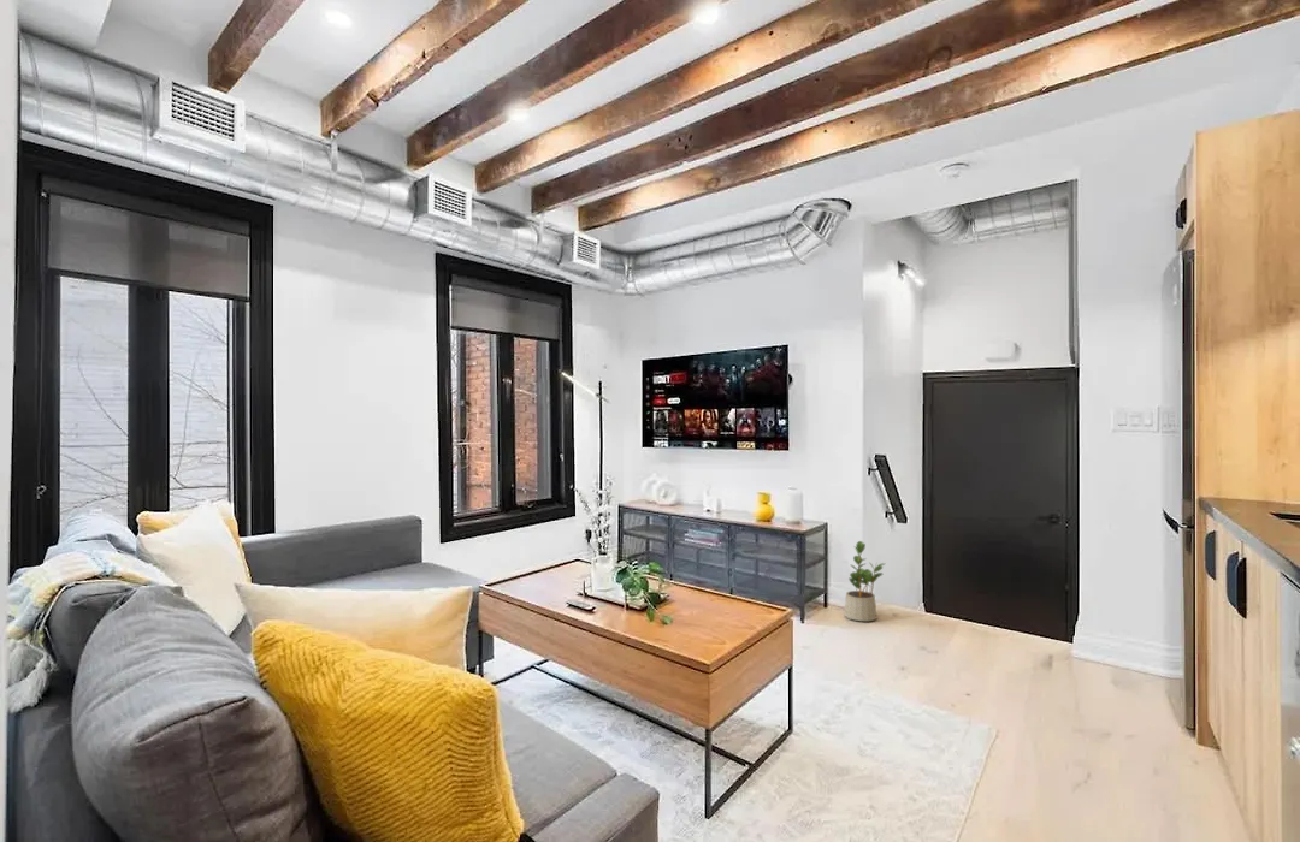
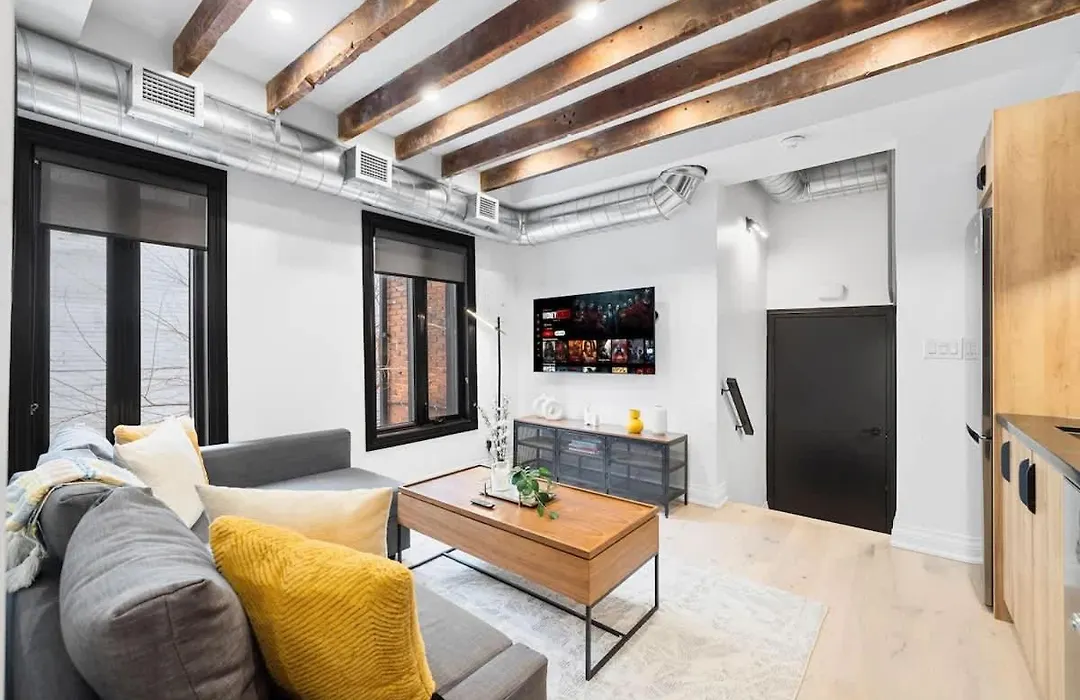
- potted plant (864, 579)
